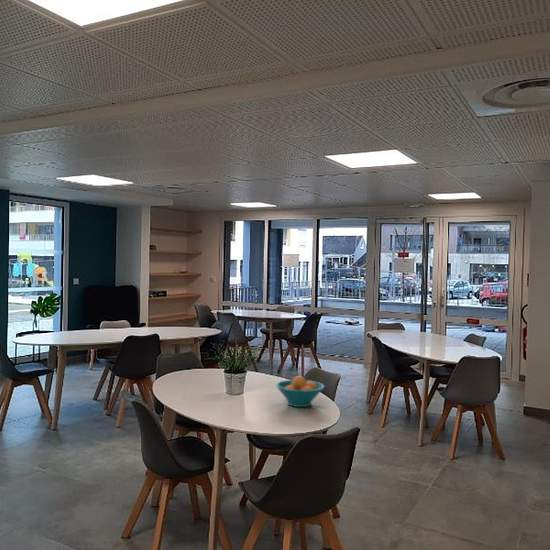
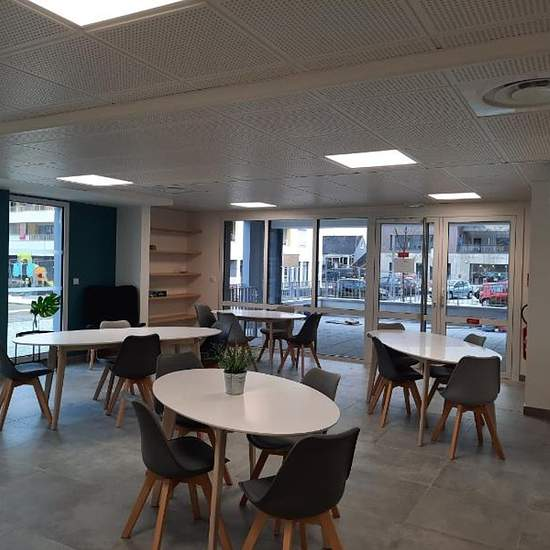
- fruit bowl (299, 390)
